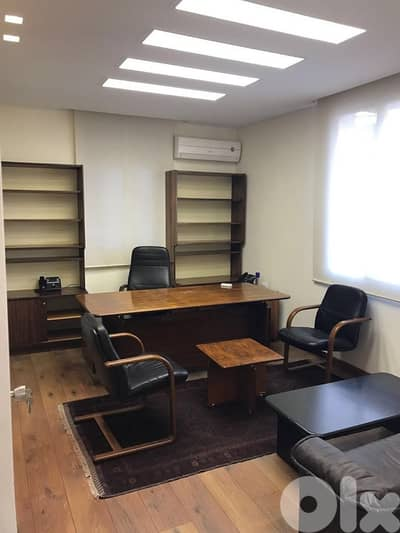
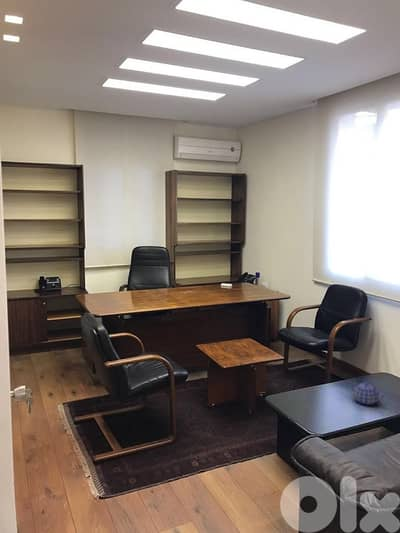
+ teapot (364, 391)
